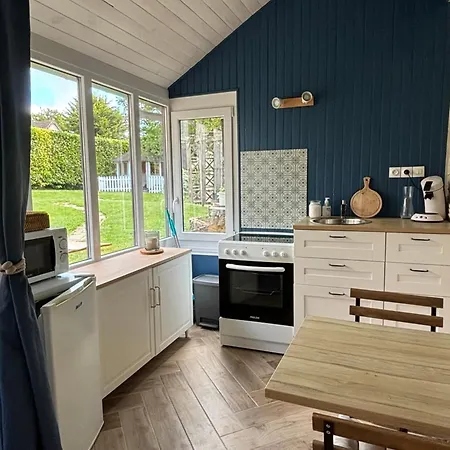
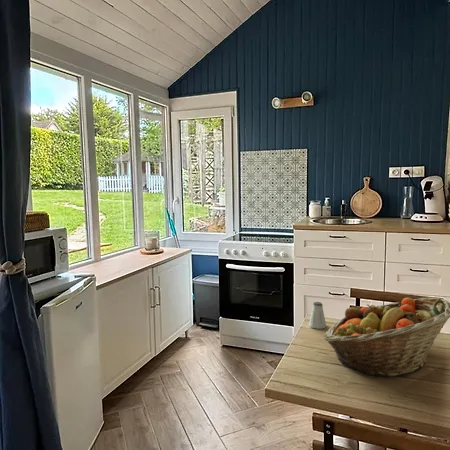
+ fruit basket (387, 329)
+ saltshaker (317, 314)
